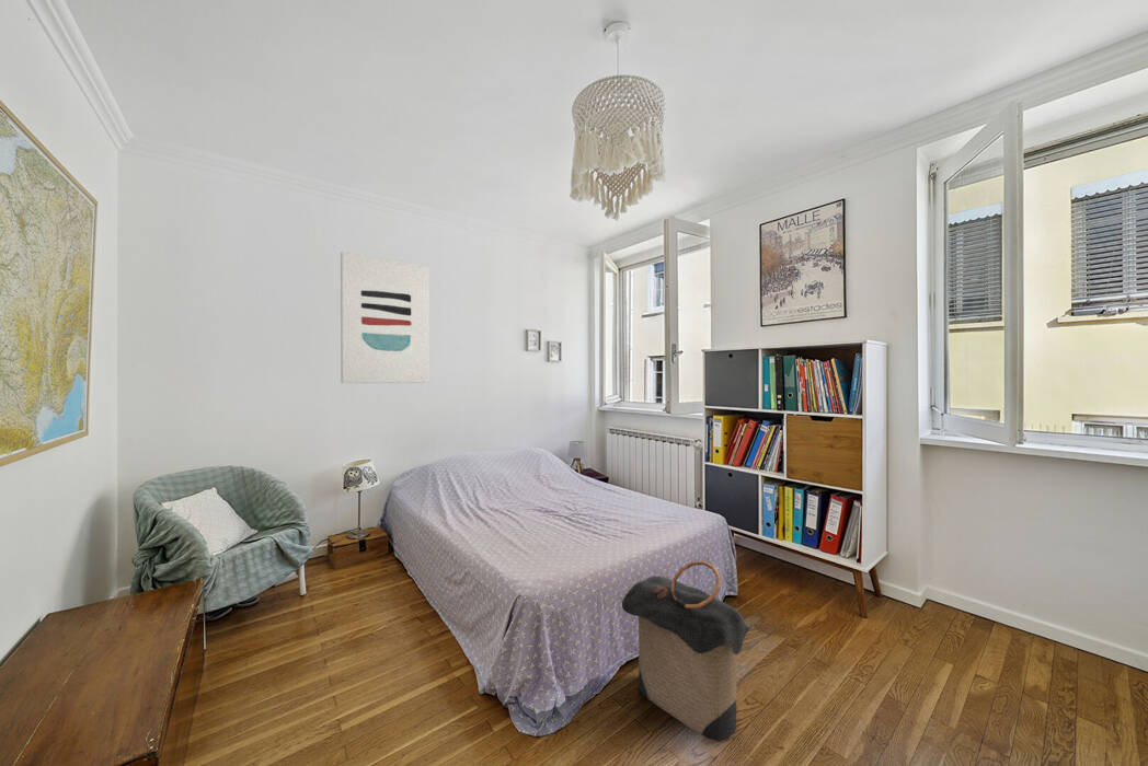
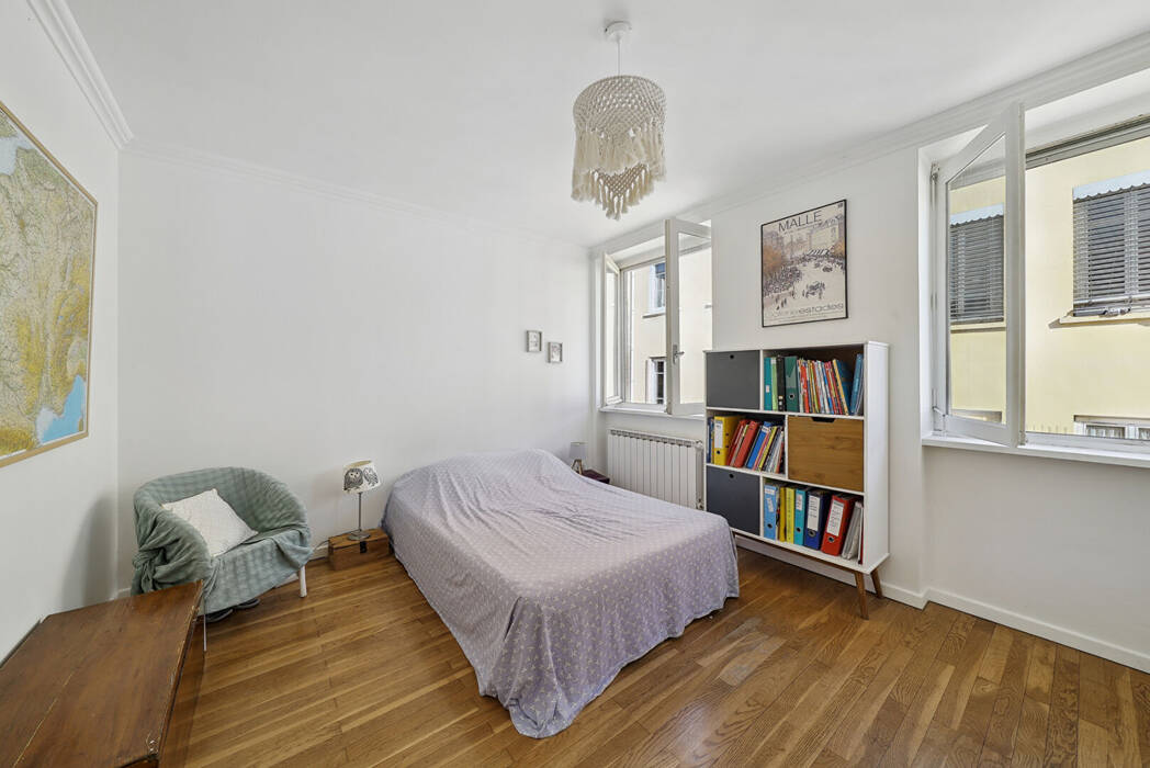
- laundry hamper (680, 632)
- wall art (387, 321)
